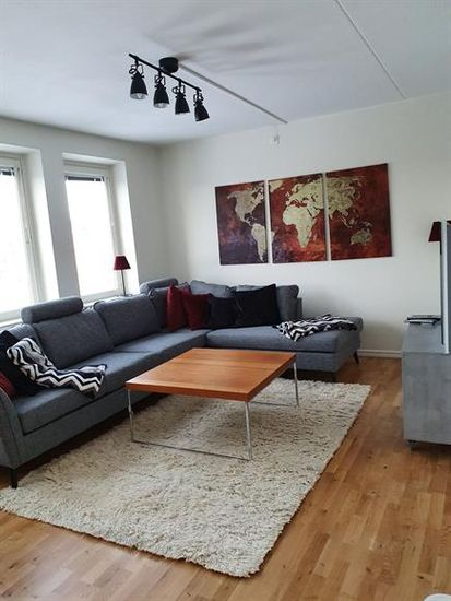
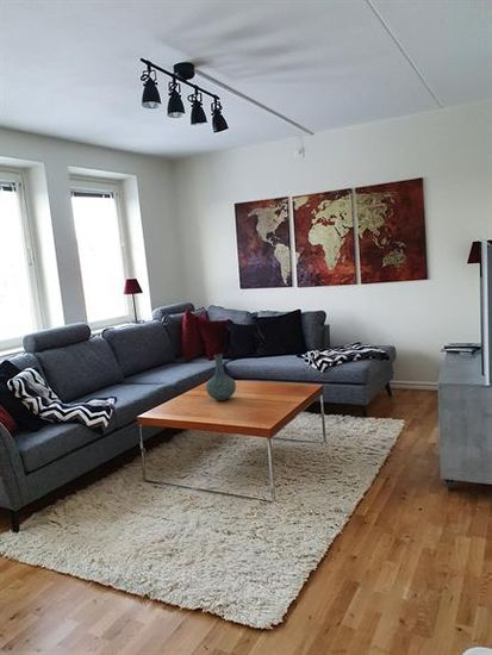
+ vase (219, 376)
